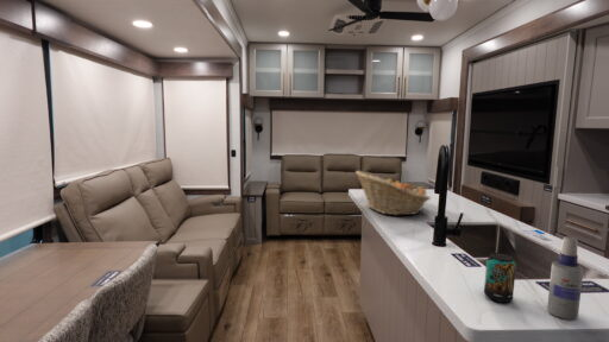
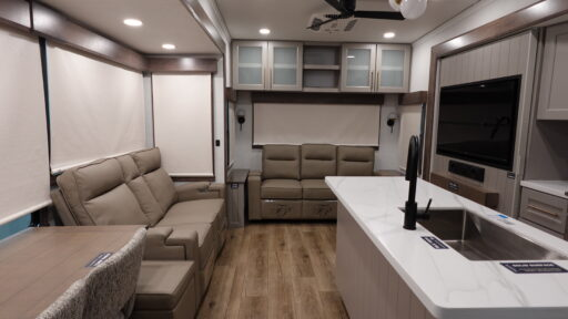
- beverage can (500, 277)
- fruit basket (390, 190)
- spray bottle (566, 276)
